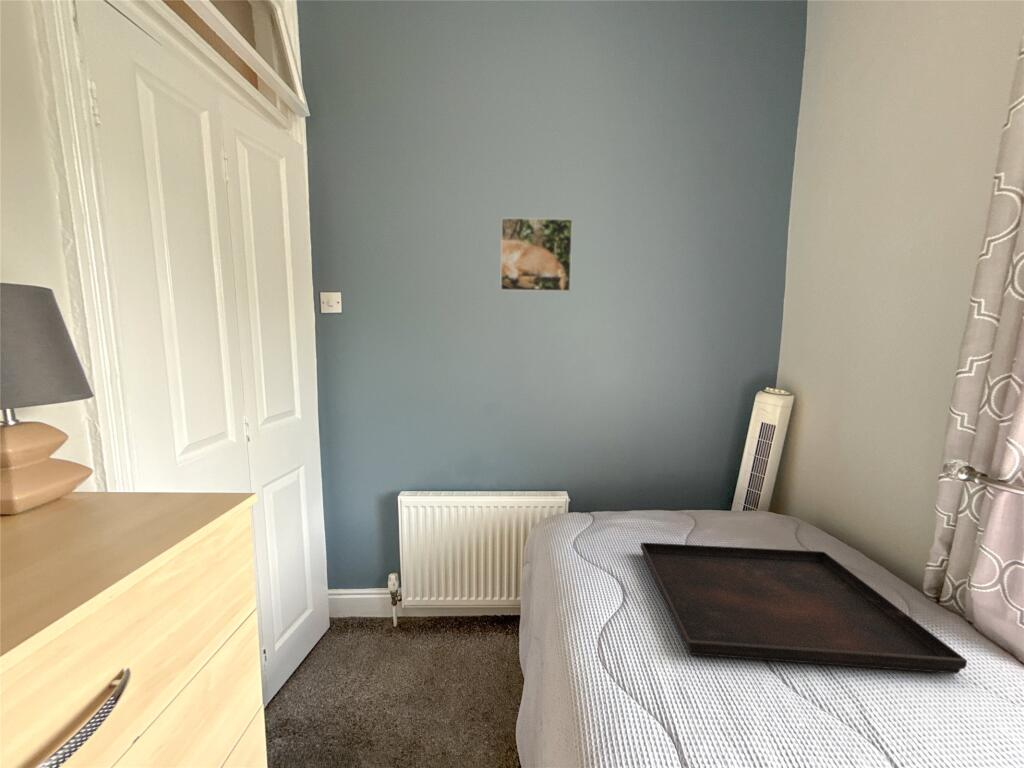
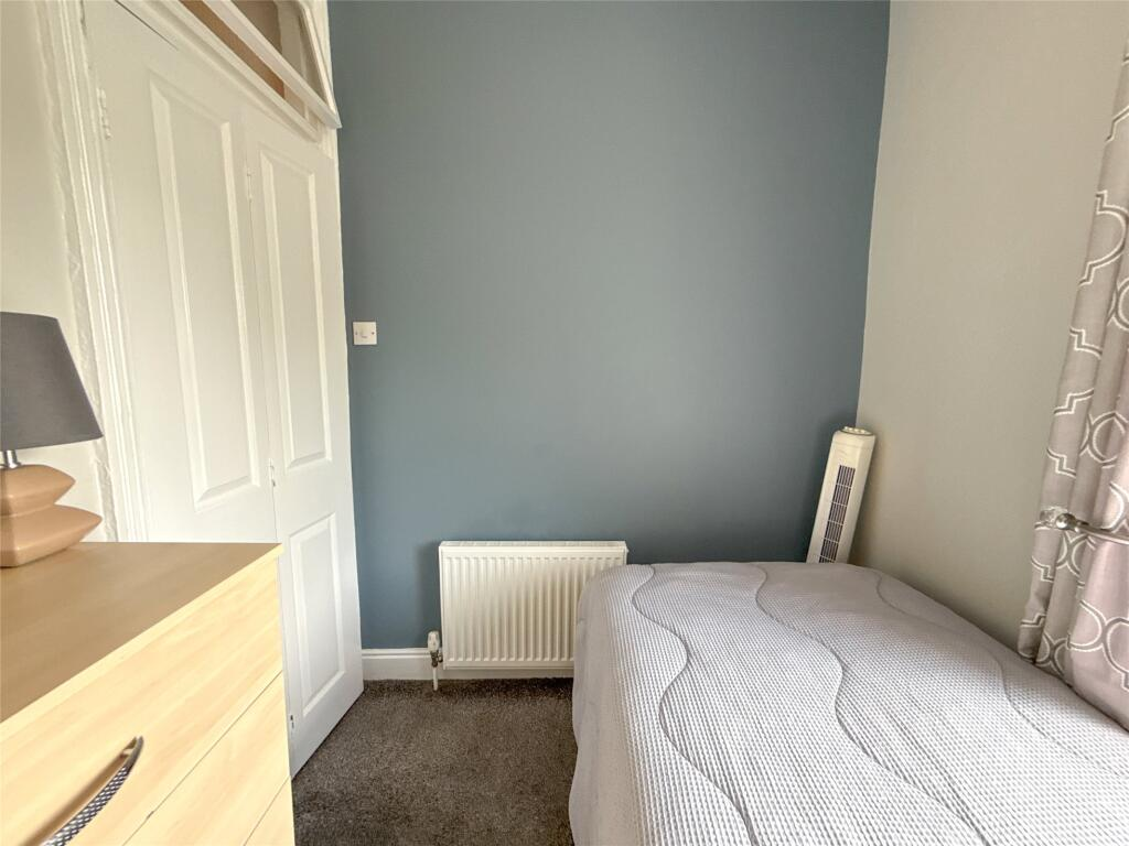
- serving tray (767, 595)
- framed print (535, 255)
